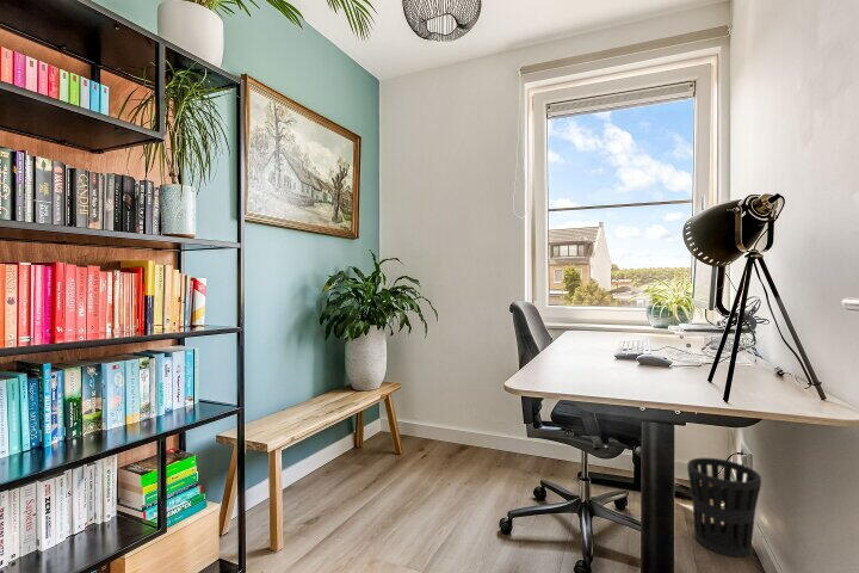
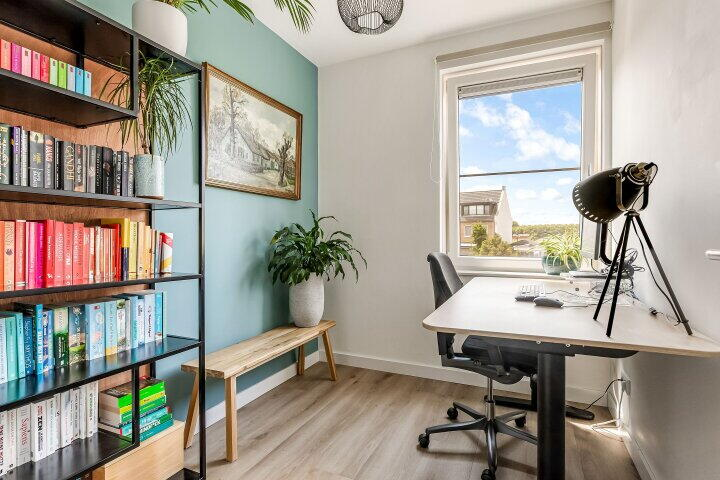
- wastebasket (721, 505)
